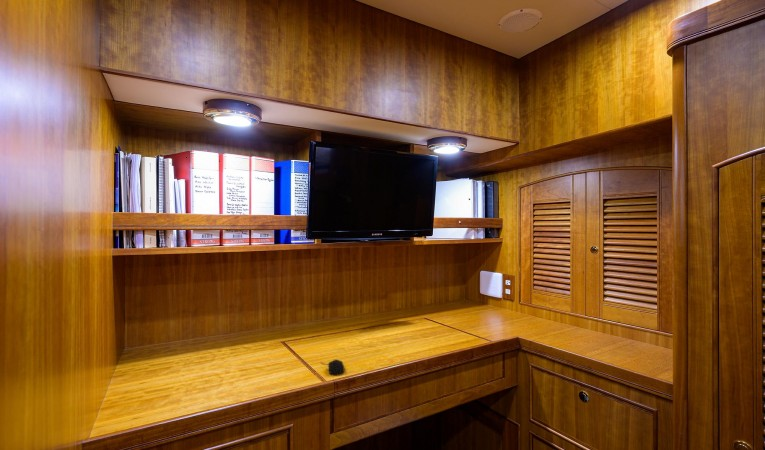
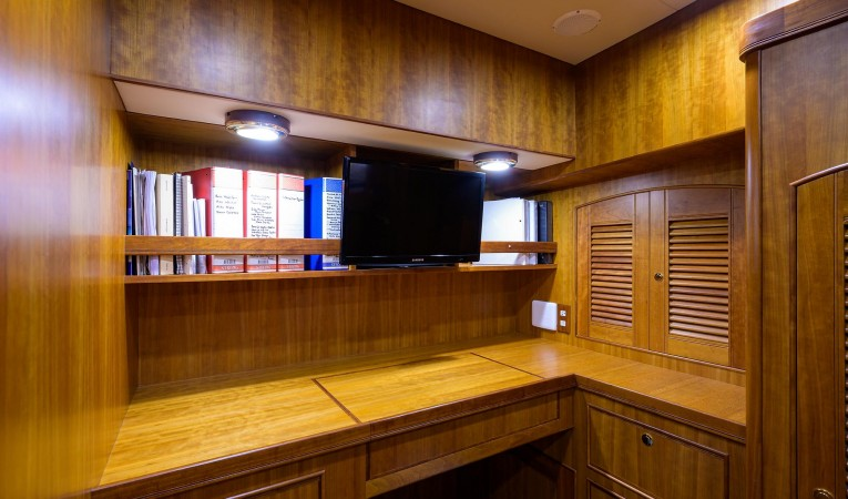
- computer mouse (332, 363)
